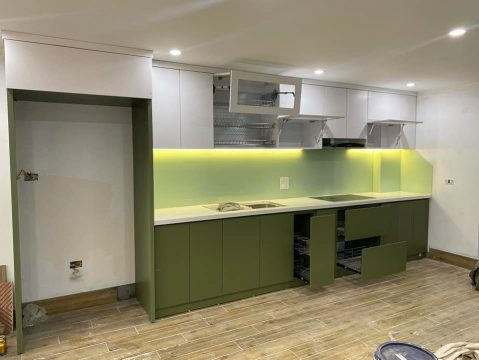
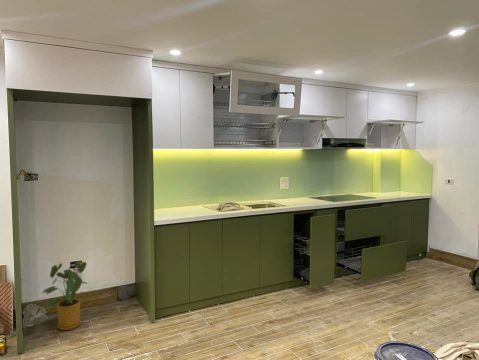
+ house plant (66, 296)
